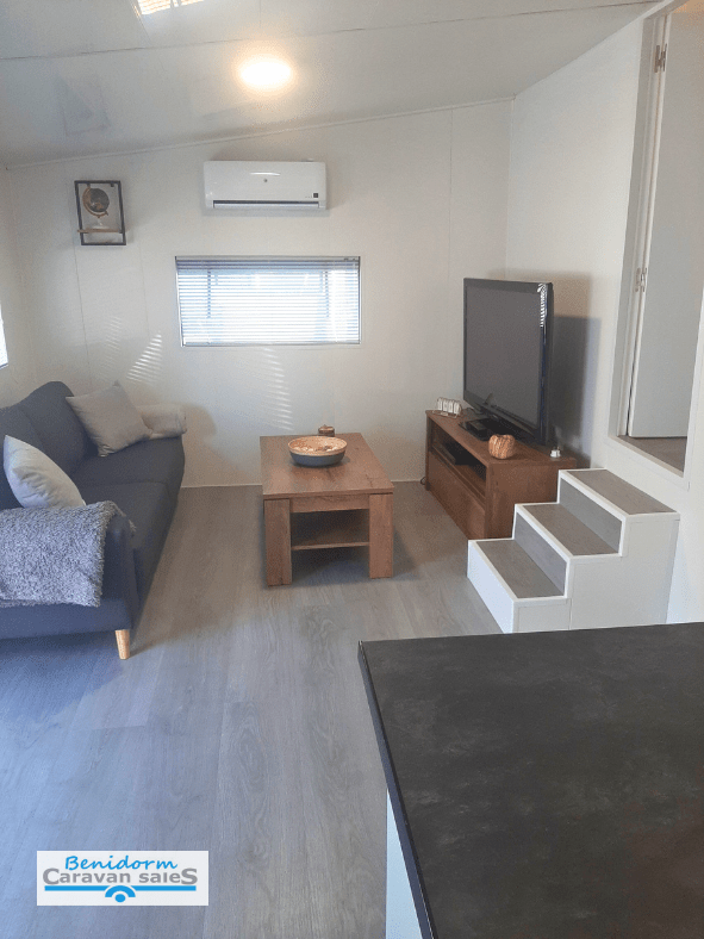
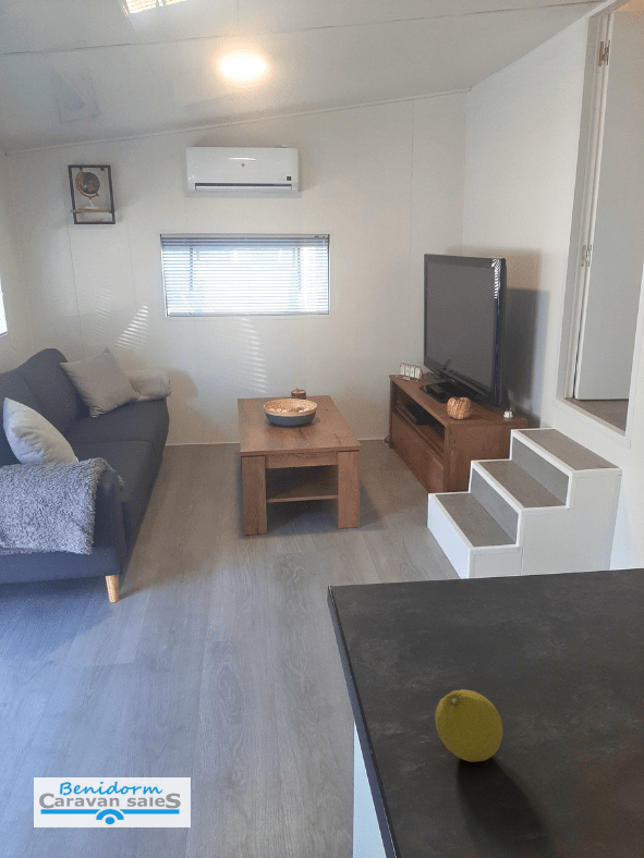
+ fruit (469, 722)
